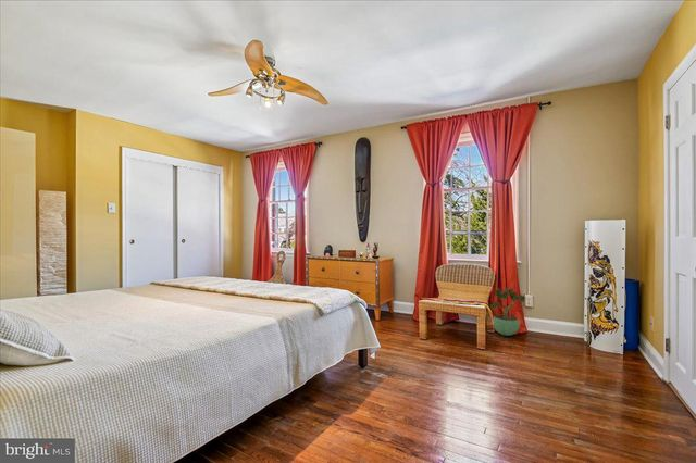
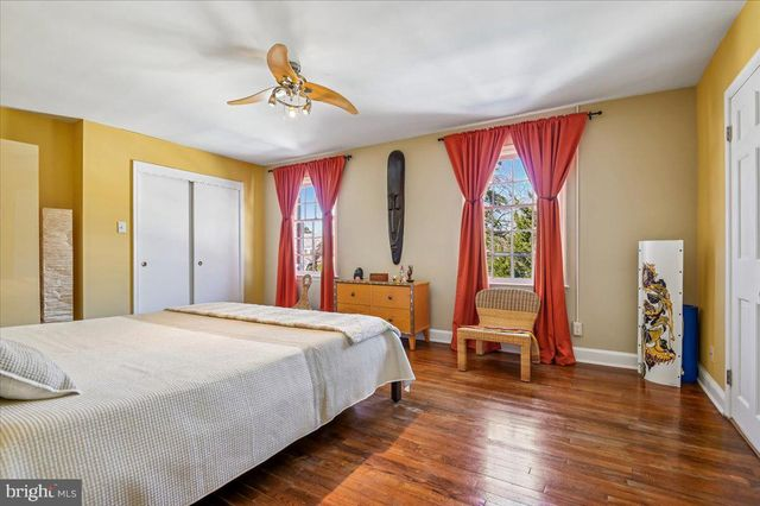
- potted plant (507, 311)
